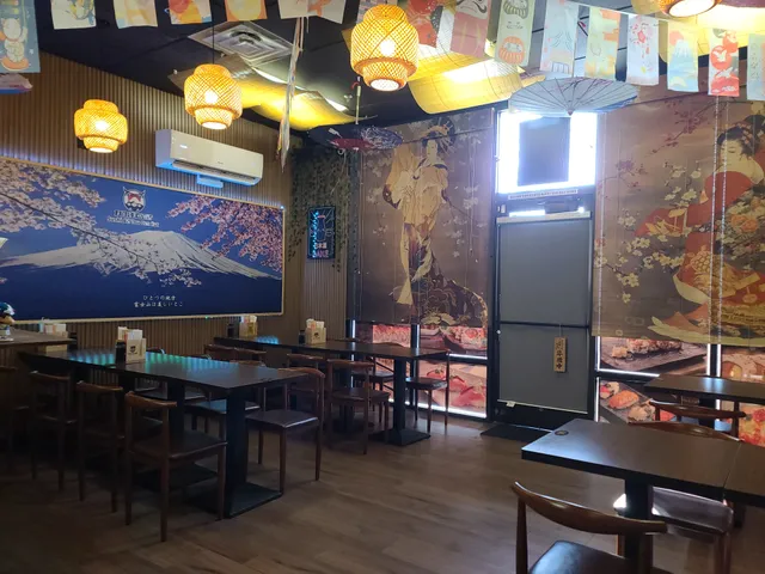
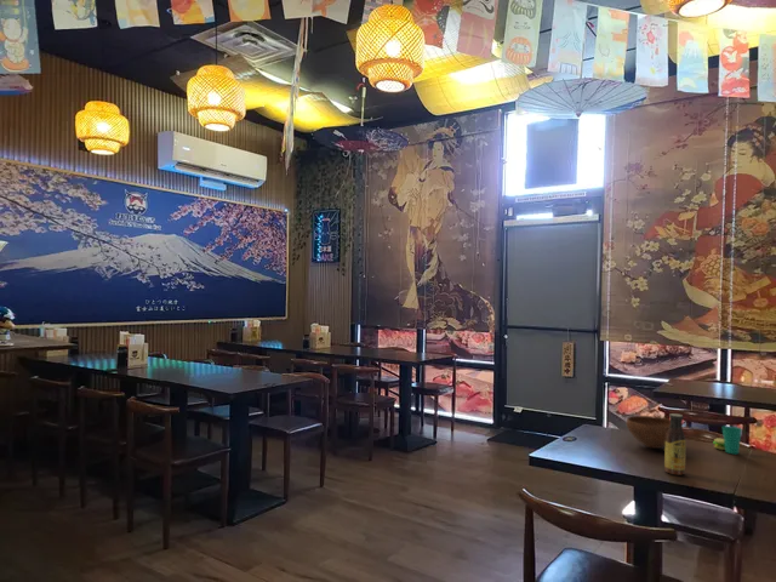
+ sauce bottle (674, 443)
+ cup (726, 438)
+ bowl (652, 434)
